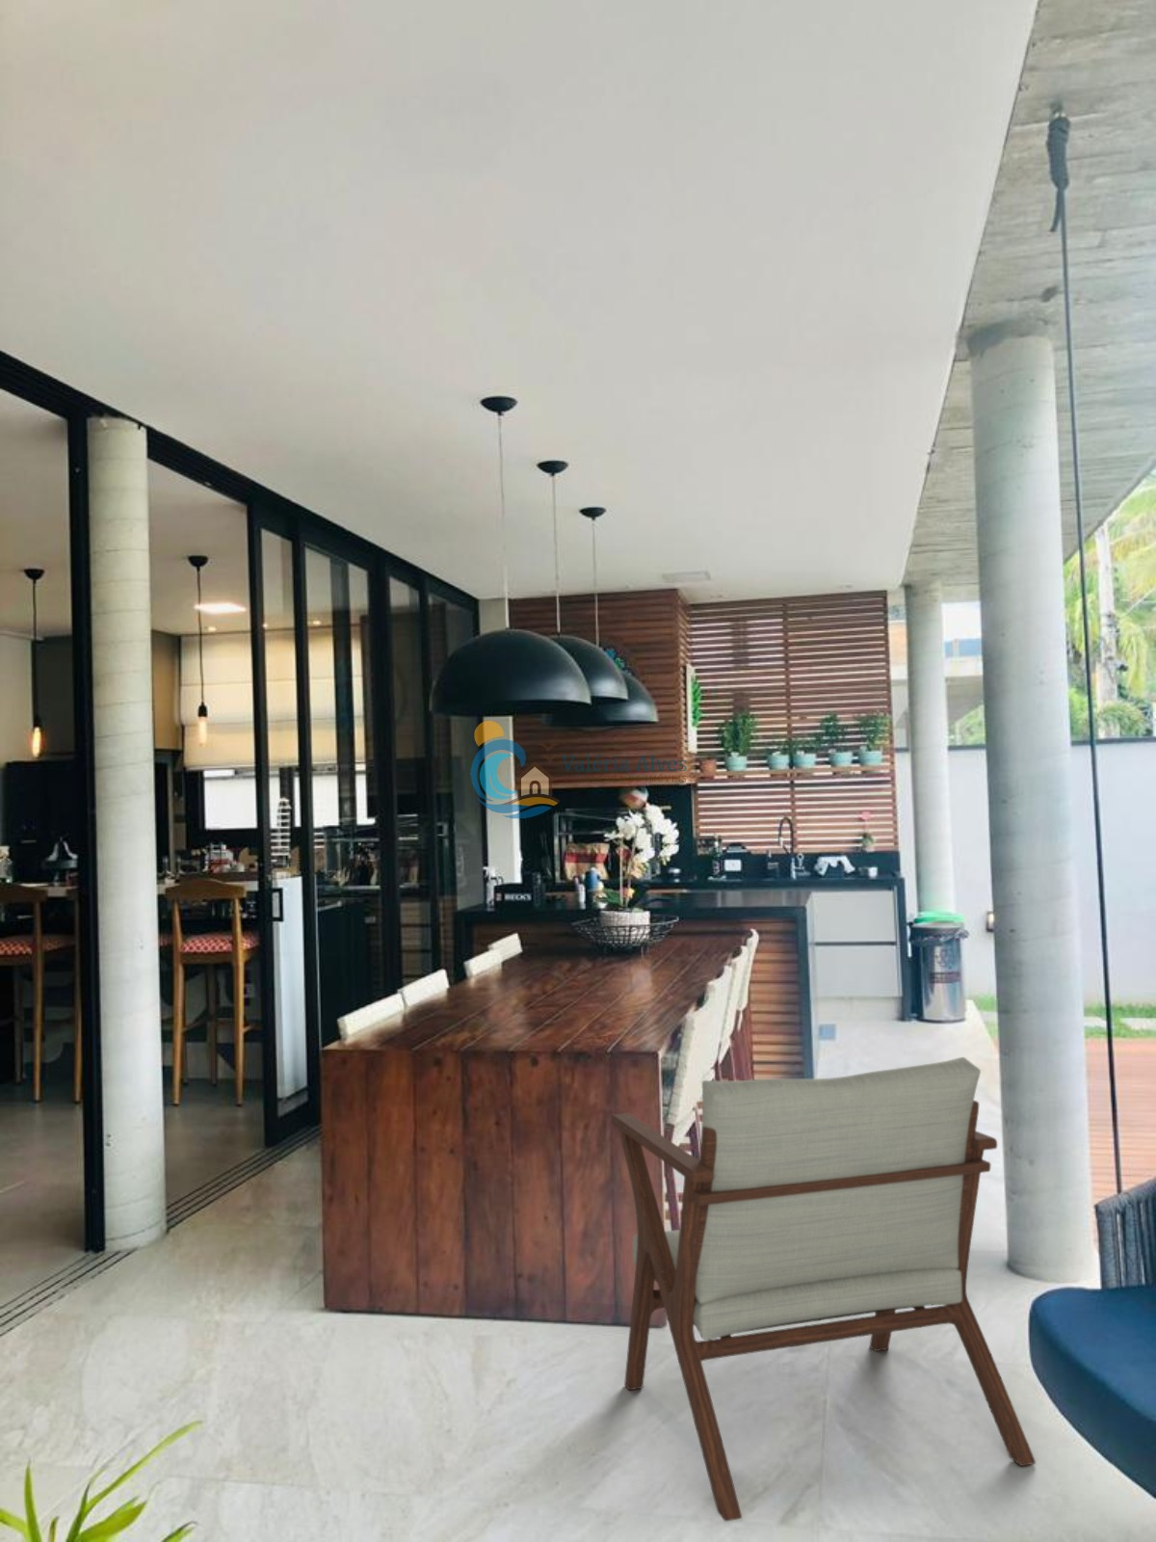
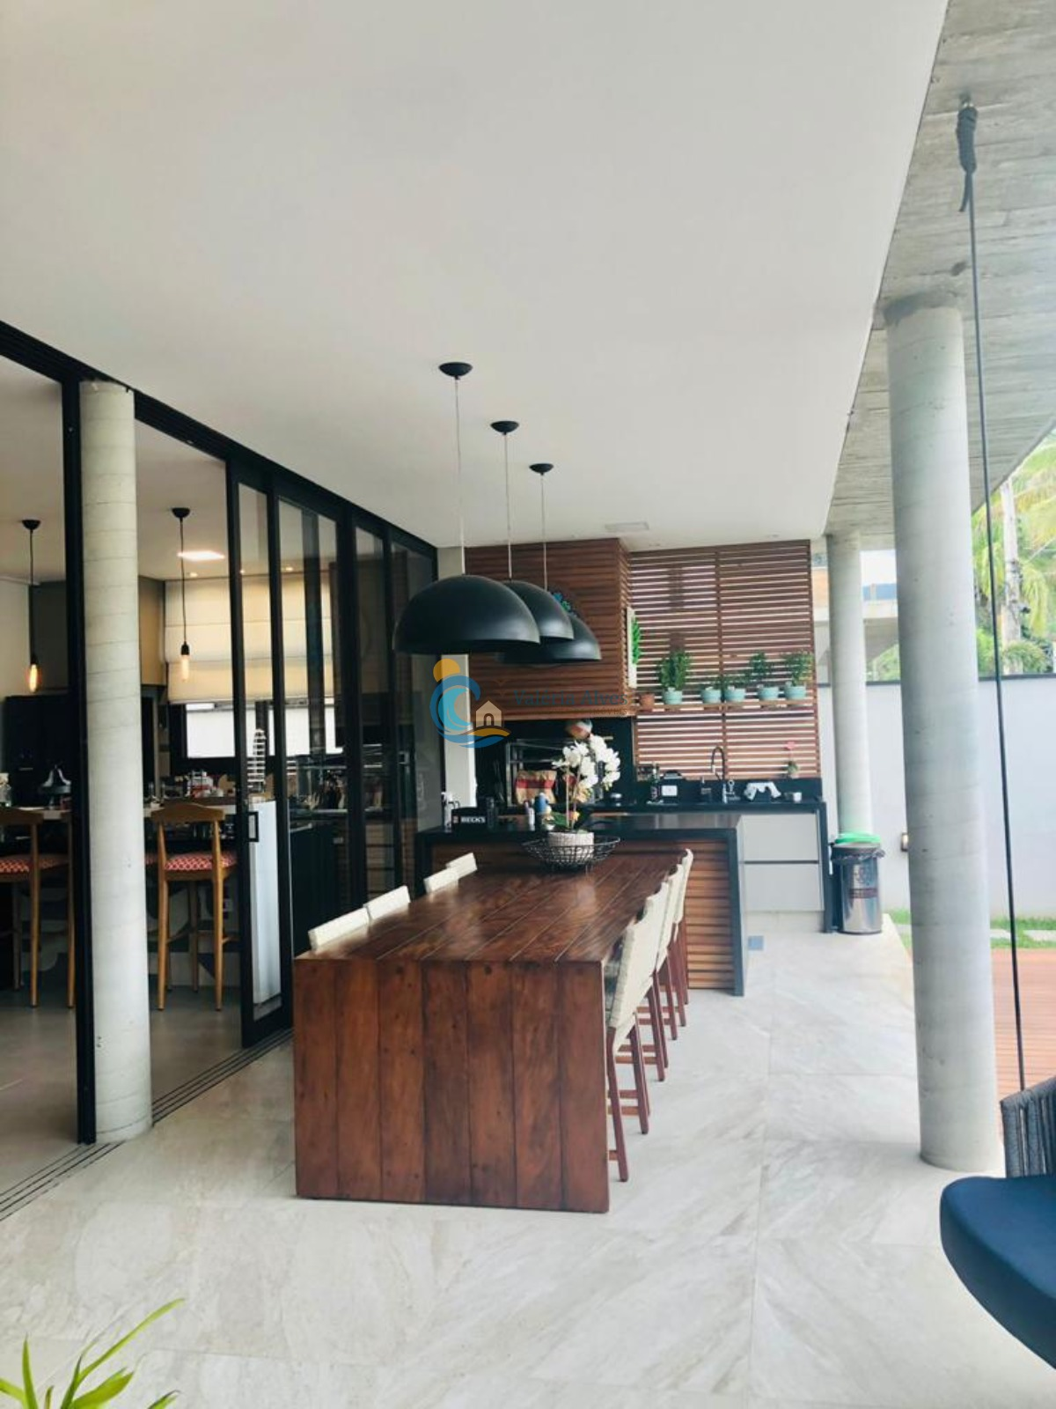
- lounge chair (804, 1235)
